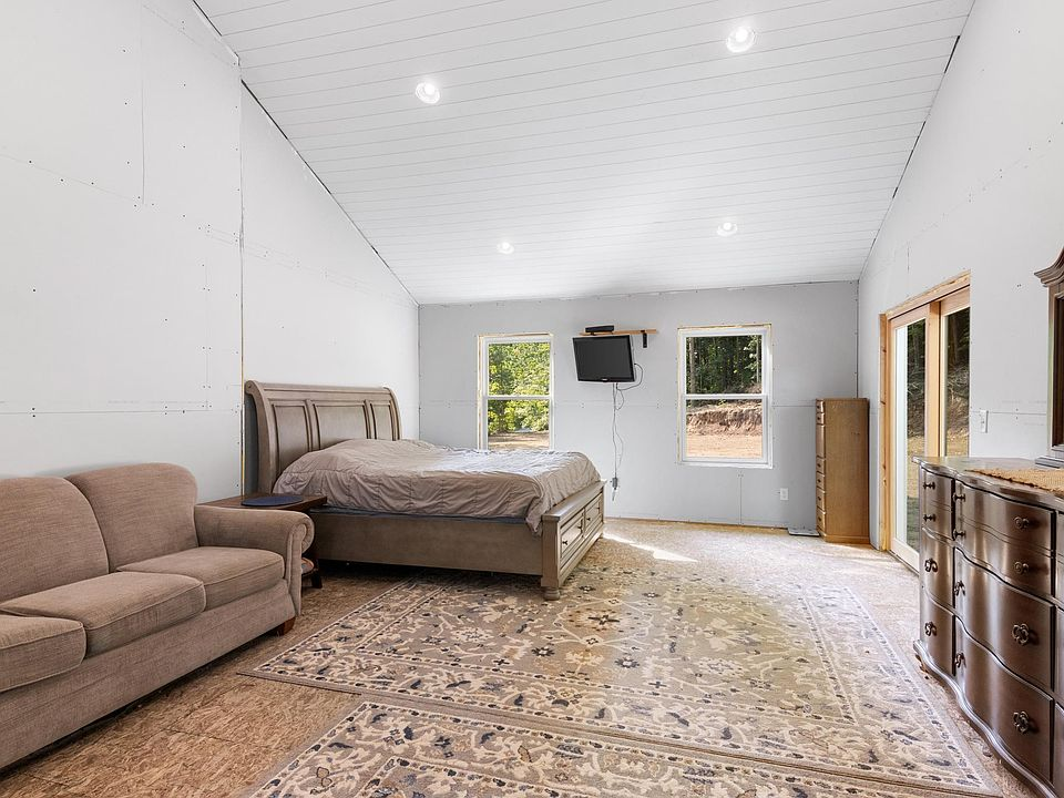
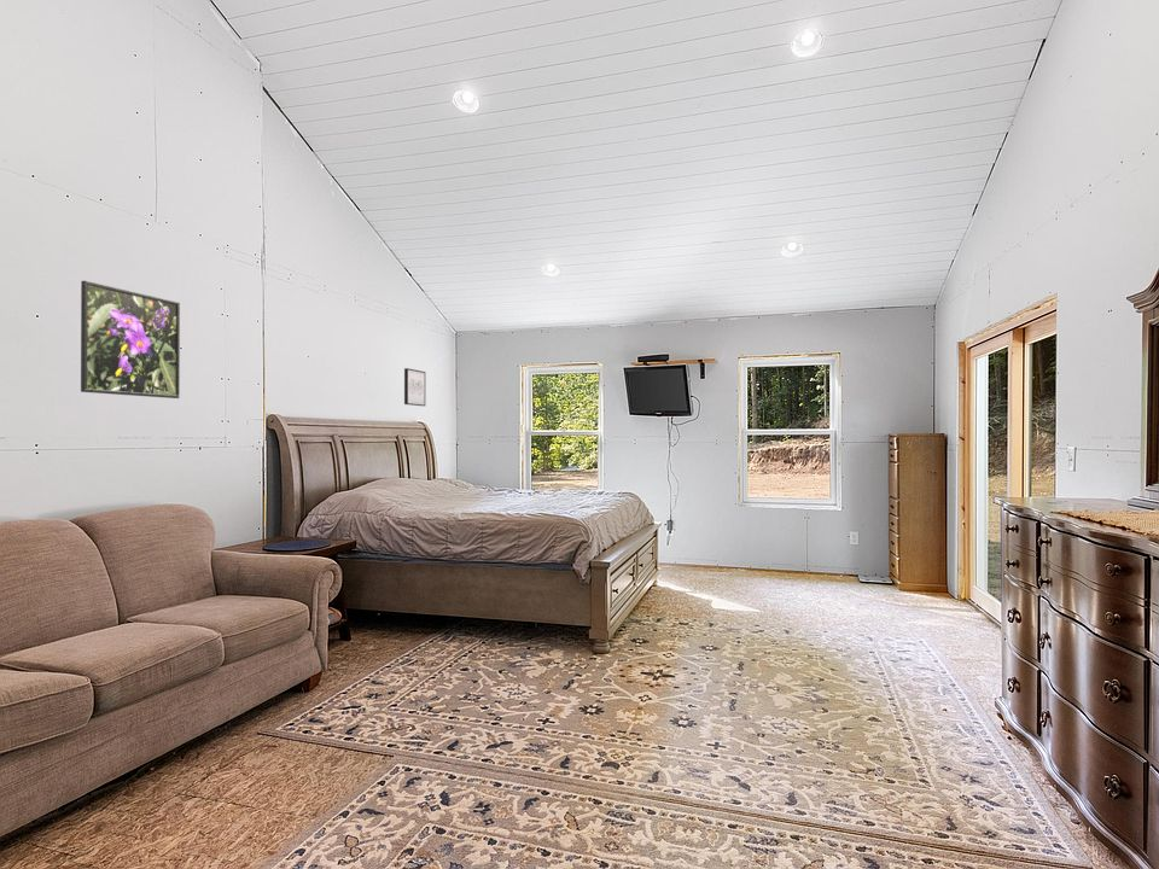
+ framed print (133, 343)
+ wall art (414, 387)
